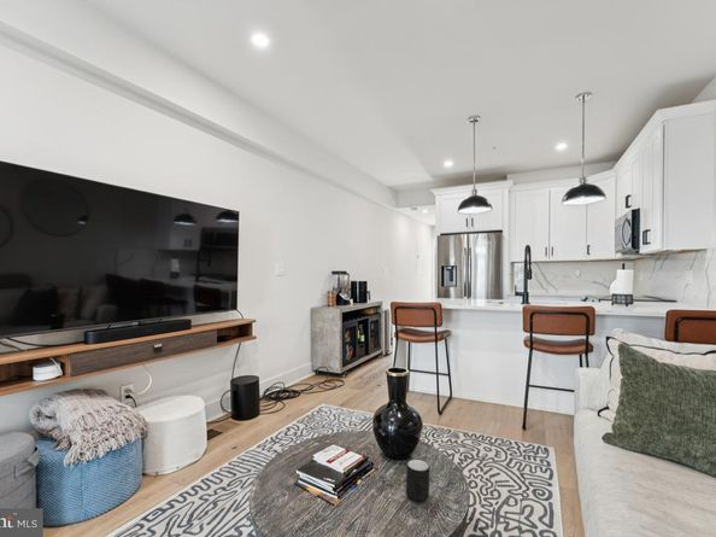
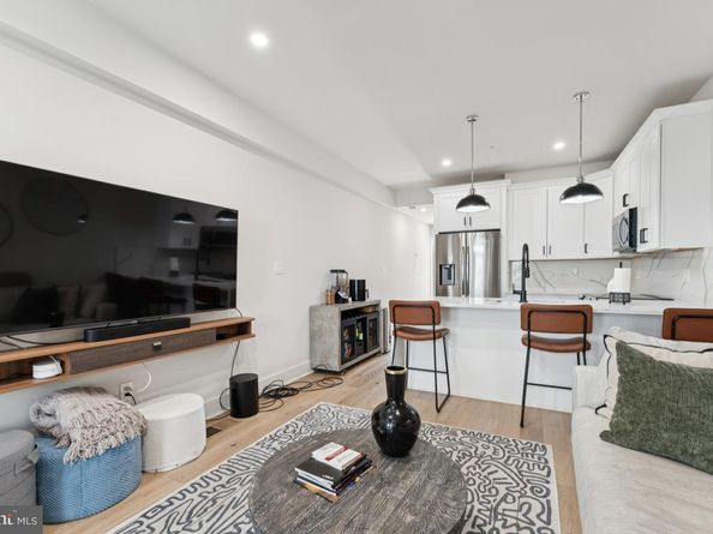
- mug (418, 483)
